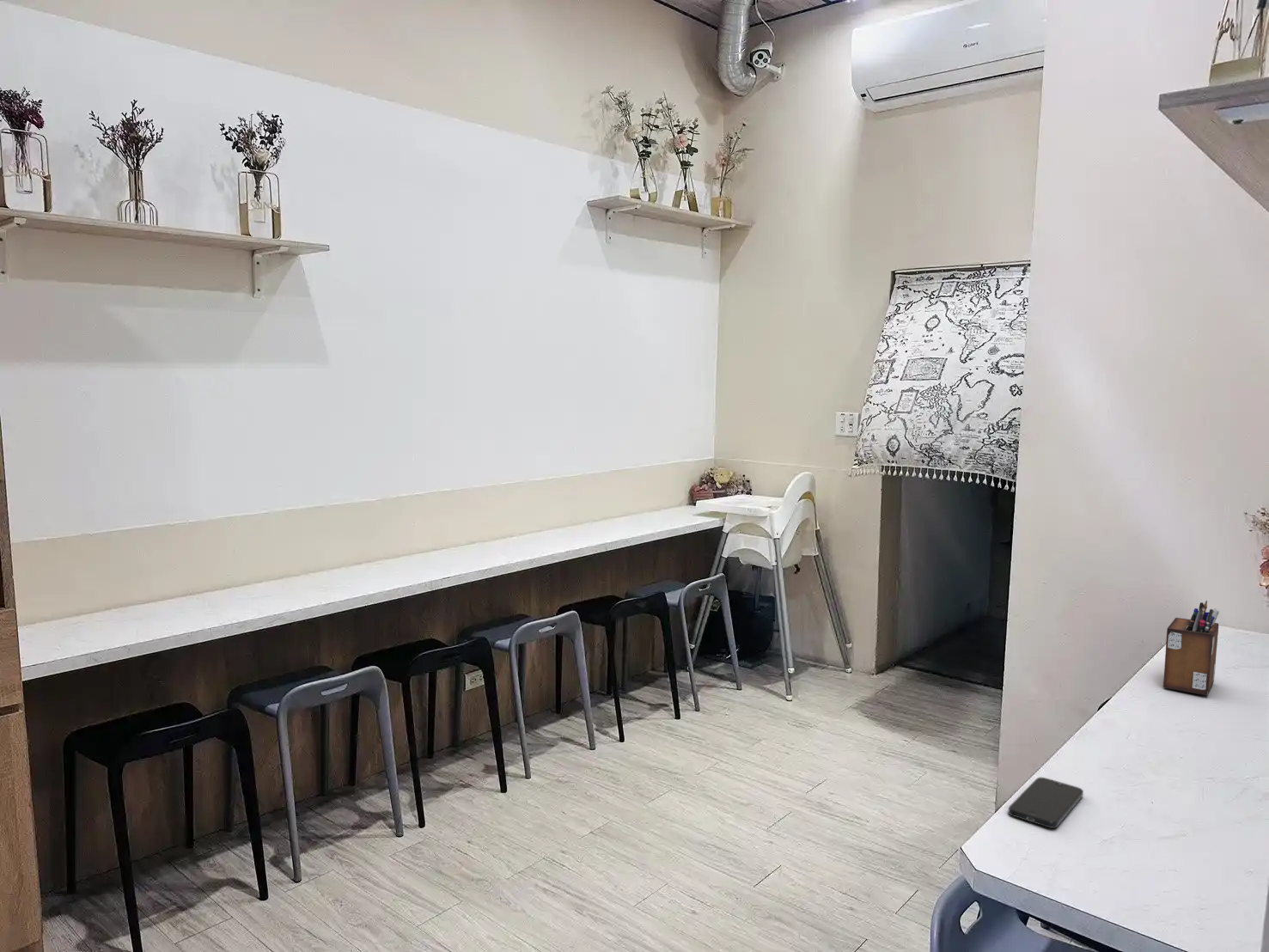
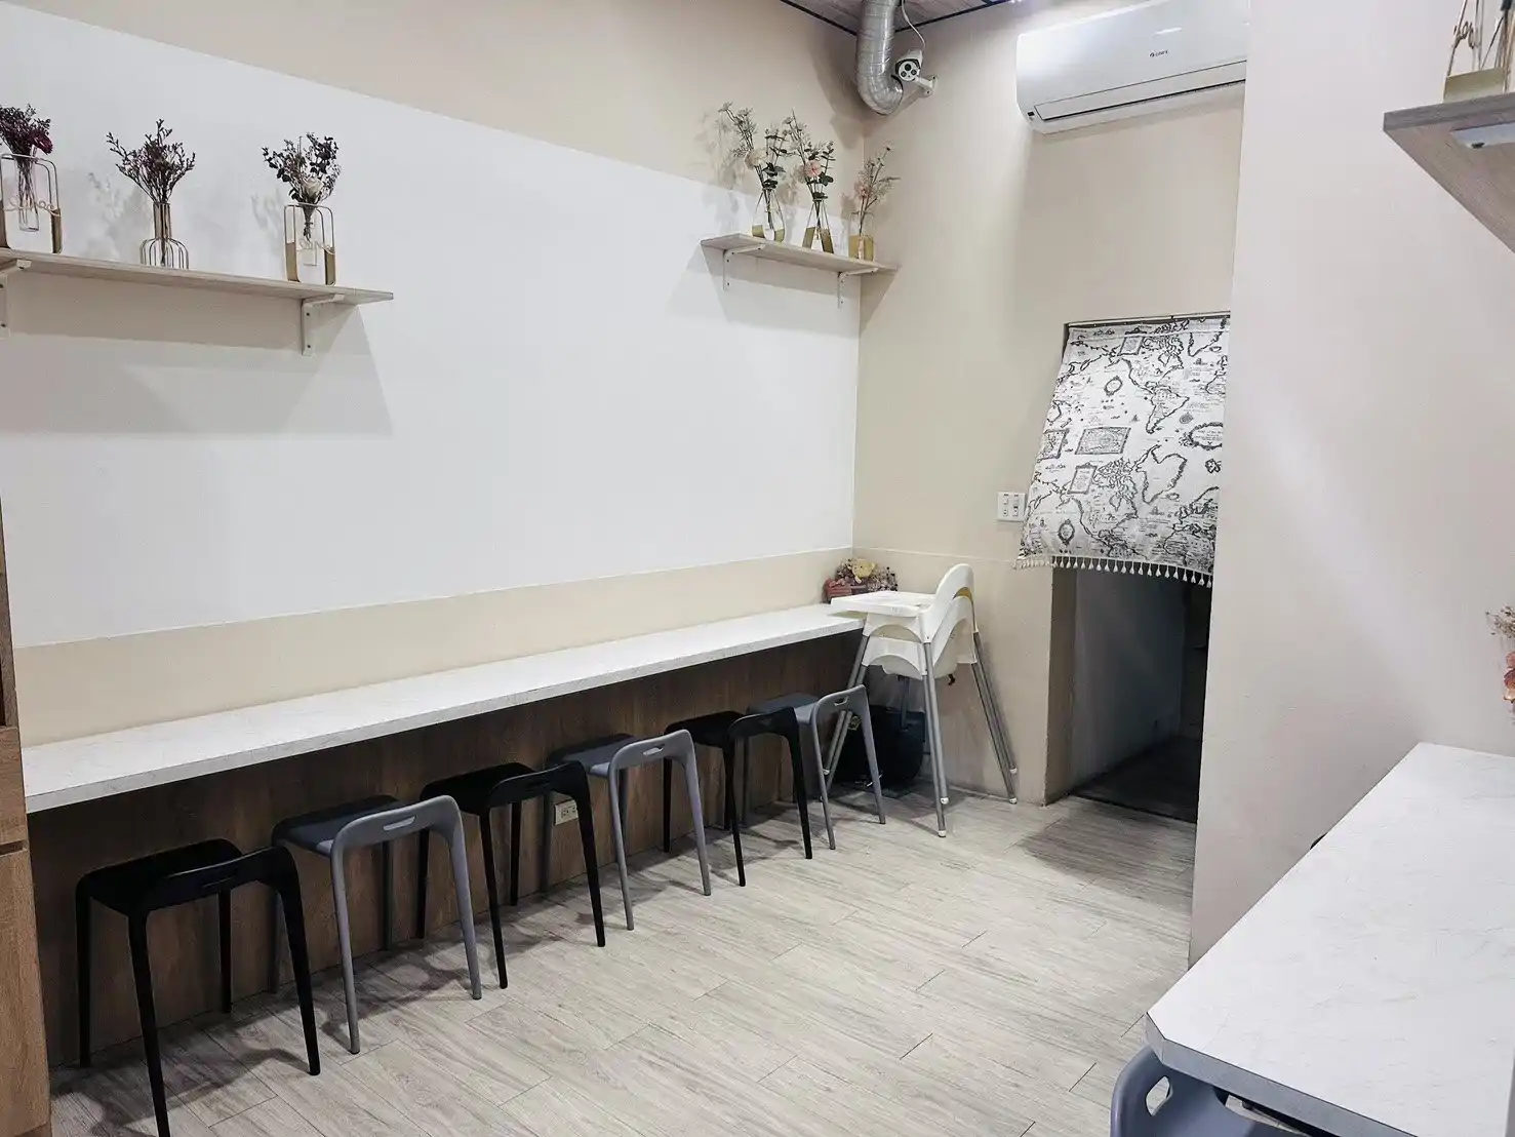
- smartphone (1046, 801)
- desk organizer (1192, 644)
